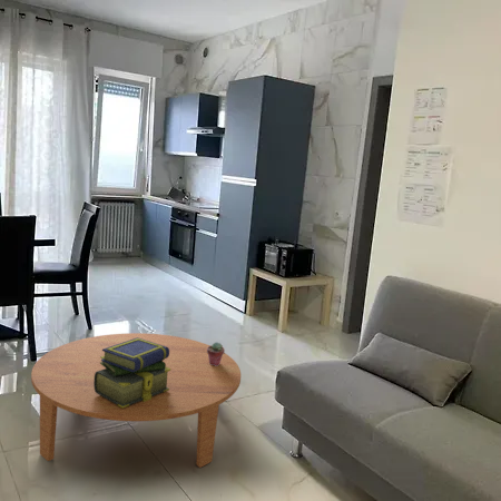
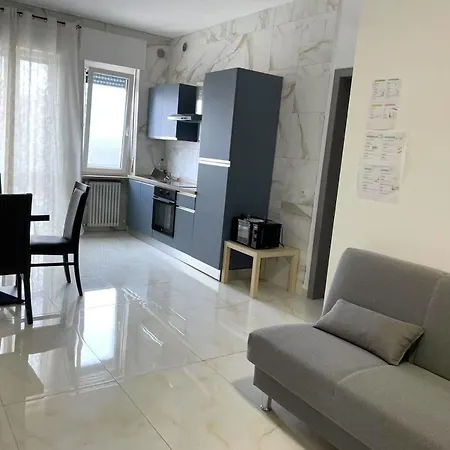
- coffee table (139, 401)
- potted succulent (215, 352)
- stack of books (134, 369)
